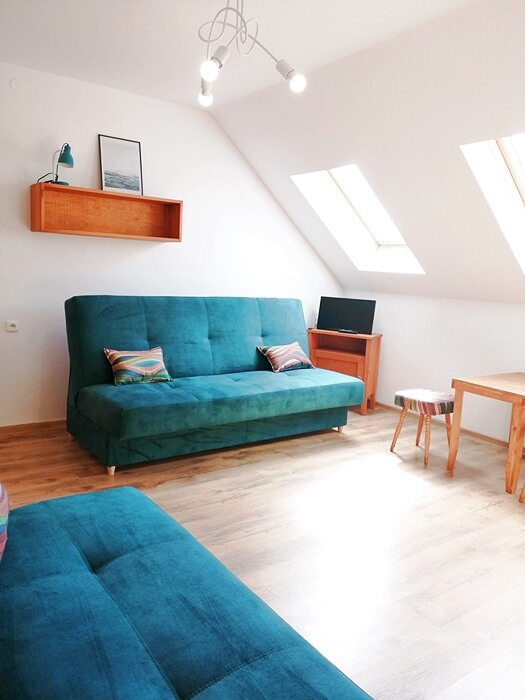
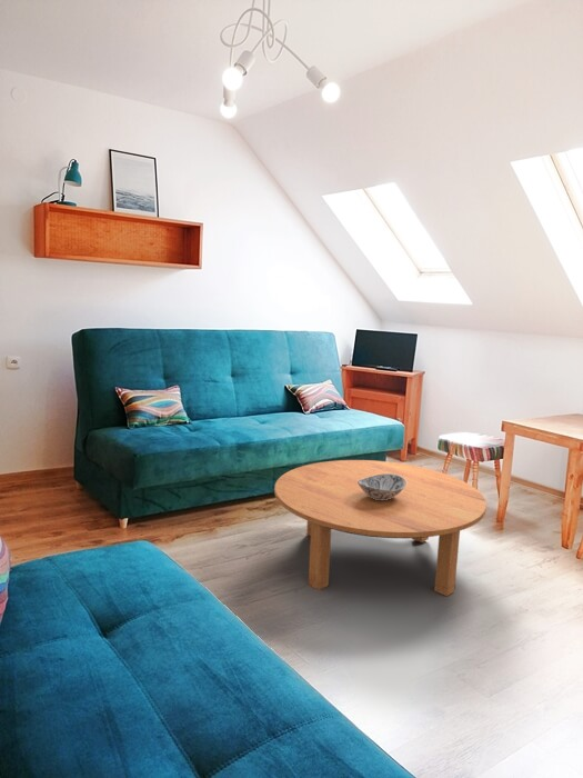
+ coffee table (375, 526)
+ decorative bowl (381, 488)
